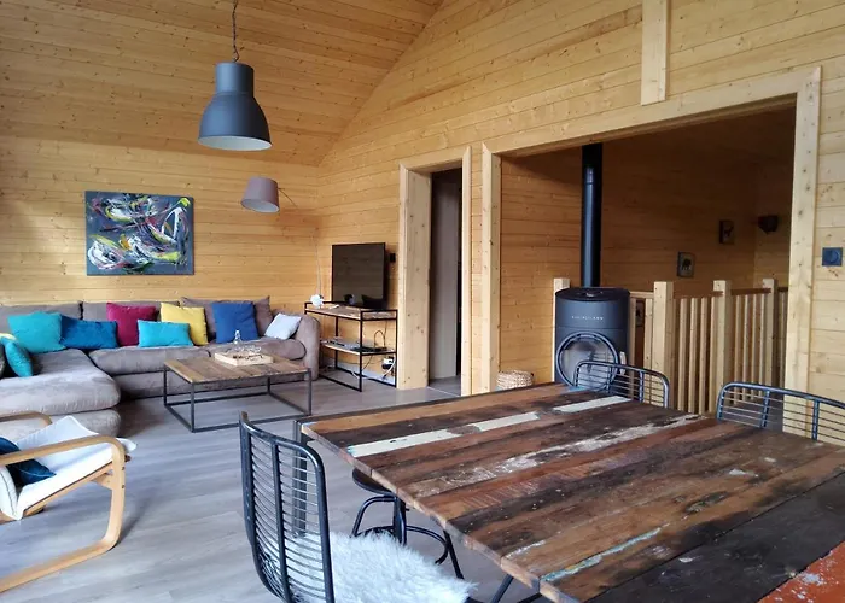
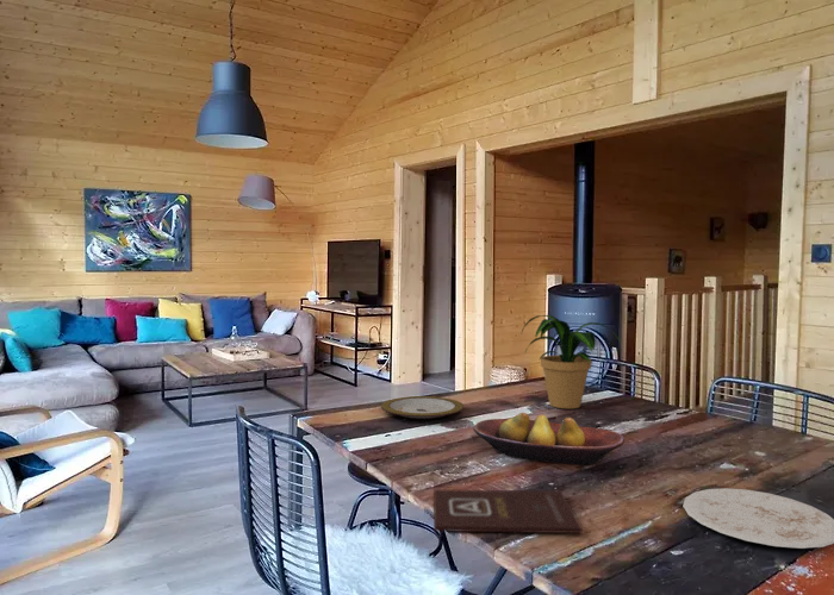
+ book (502, 509)
+ plate (758, 516)
+ potted plant (565, 361)
+ plate (422, 408)
+ fruit bowl (546, 434)
